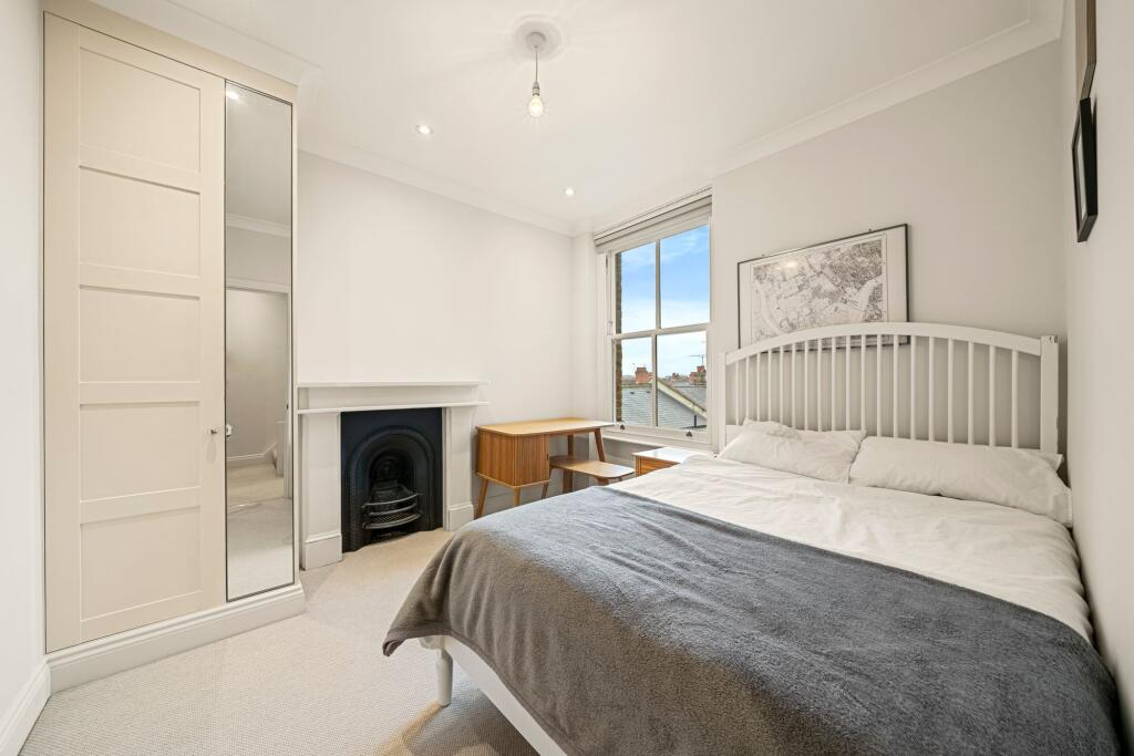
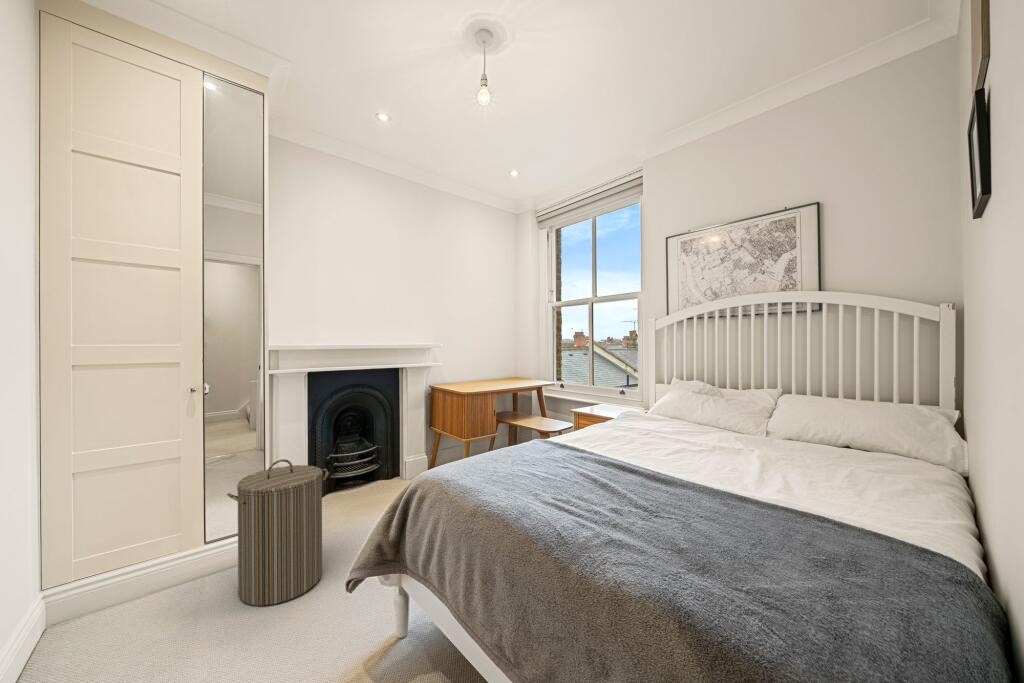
+ laundry hamper (282, 520)
